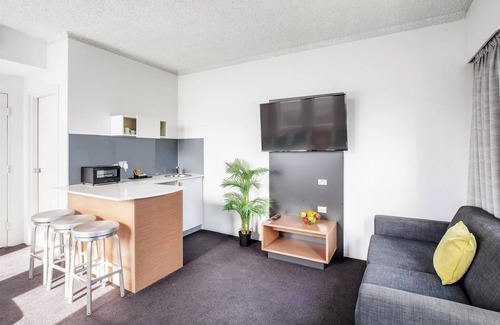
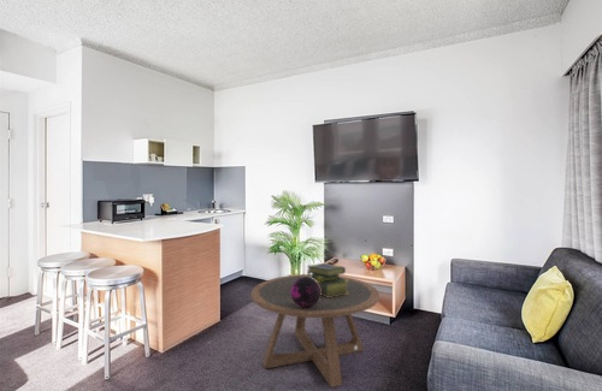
+ decorative orb (305, 291)
+ coffee table (314, 316)
+ stack of books (325, 278)
